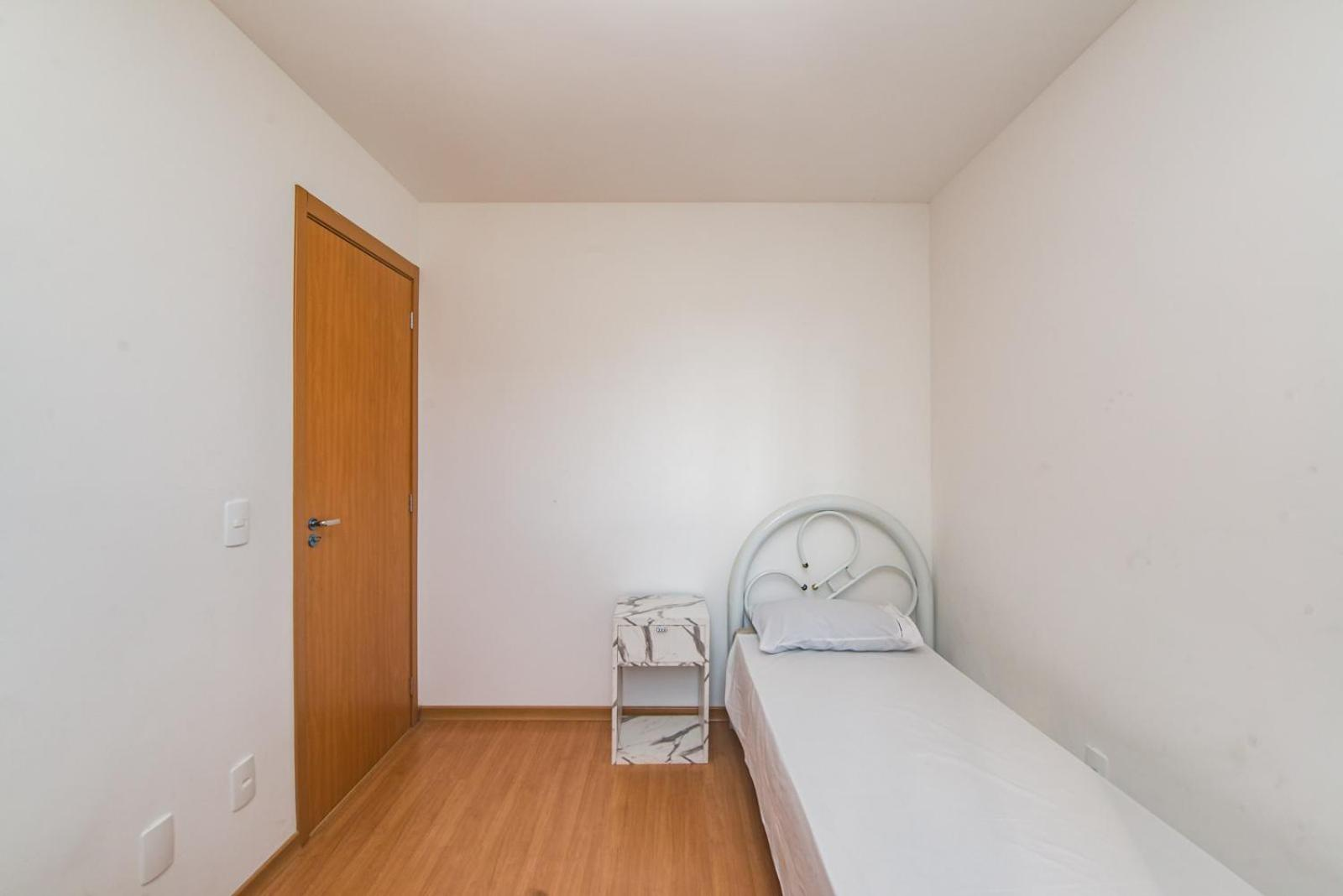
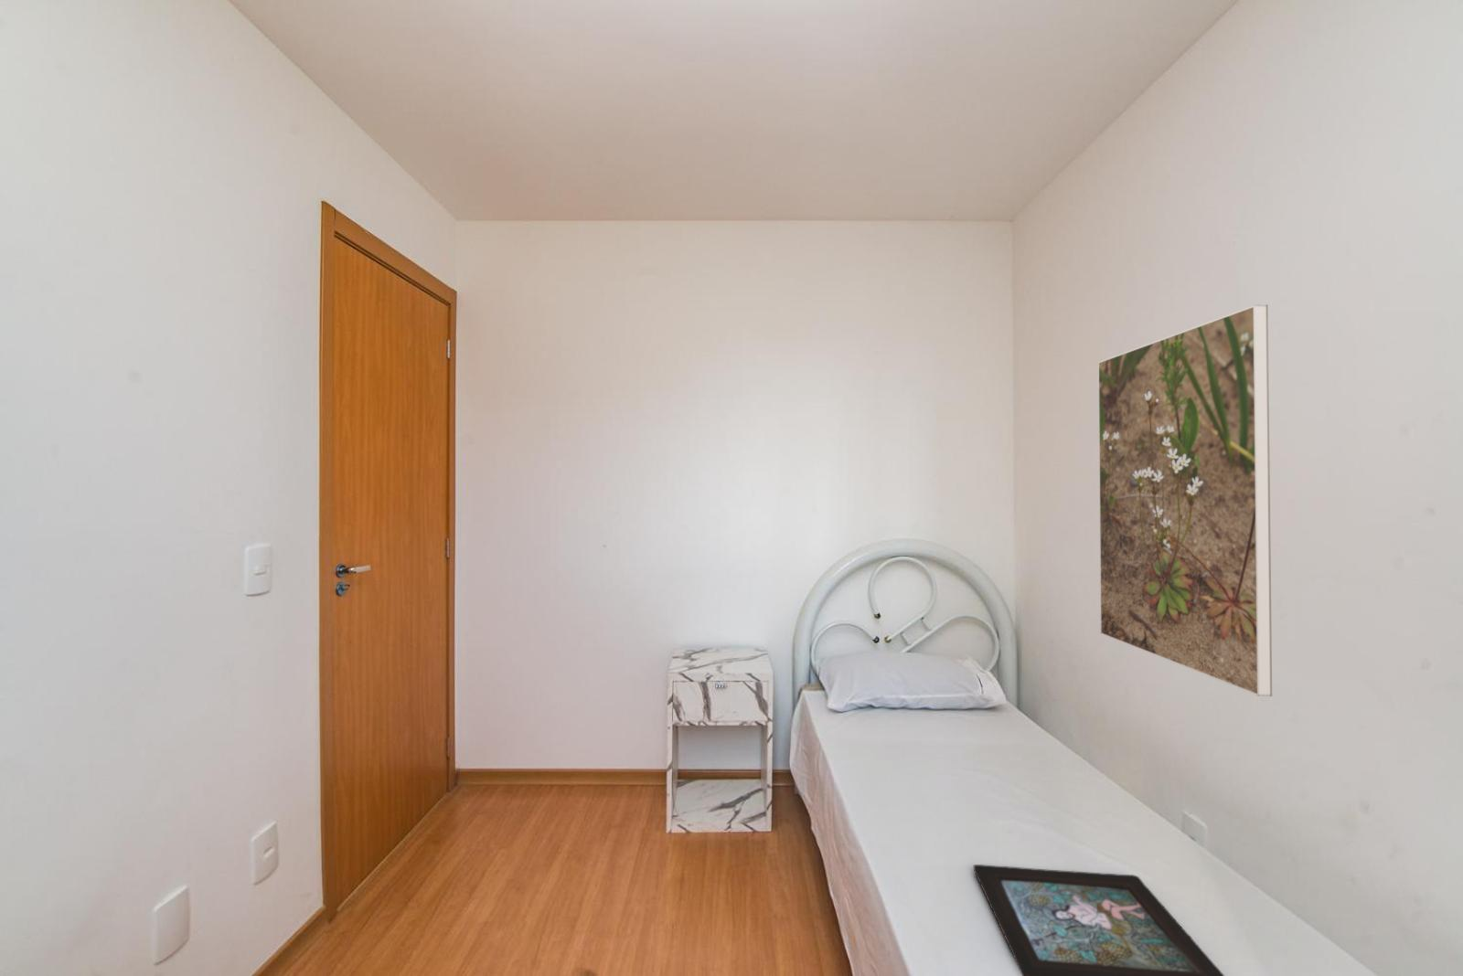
+ decorative tray (1087, 923)
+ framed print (1169, 498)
